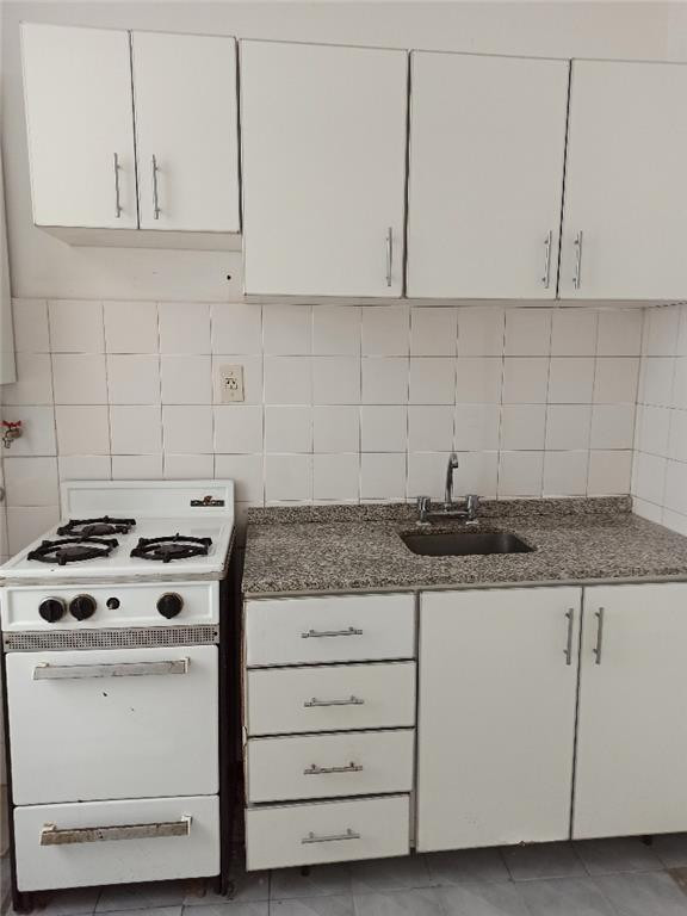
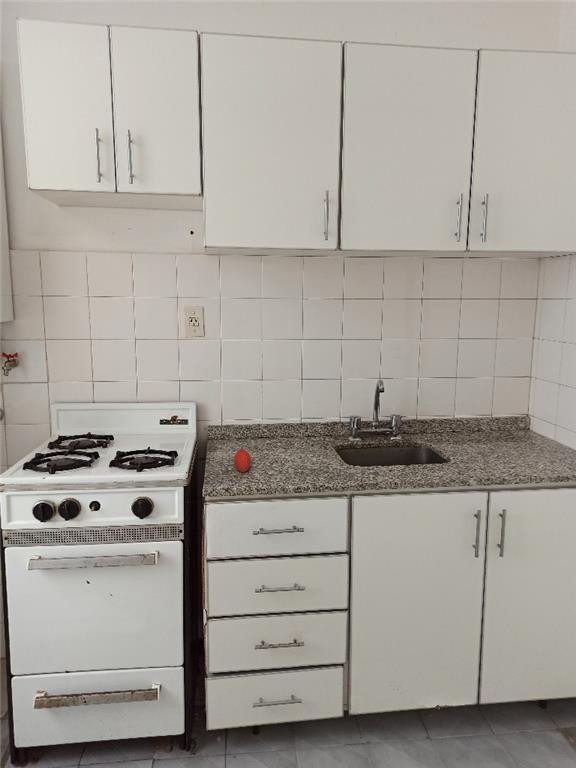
+ apple (242, 458)
